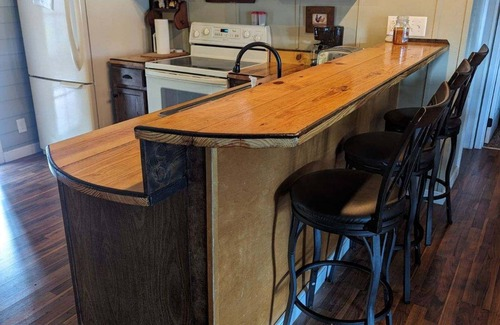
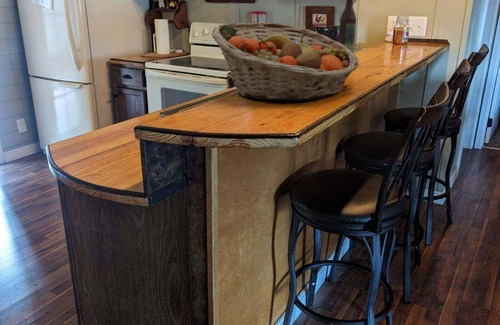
+ fruit basket (286, 58)
+ wine bottle (347, 30)
